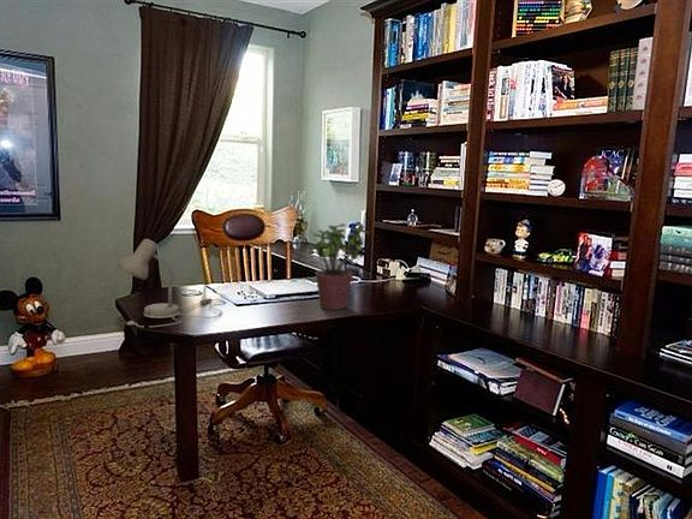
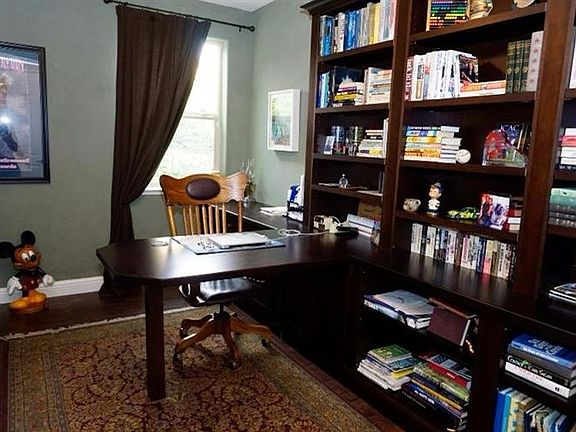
- potted plant (334, 264)
- desk lamp (171, 275)
